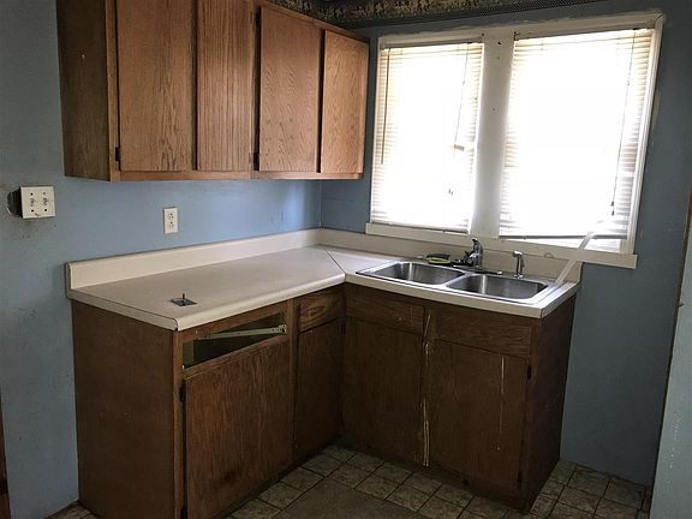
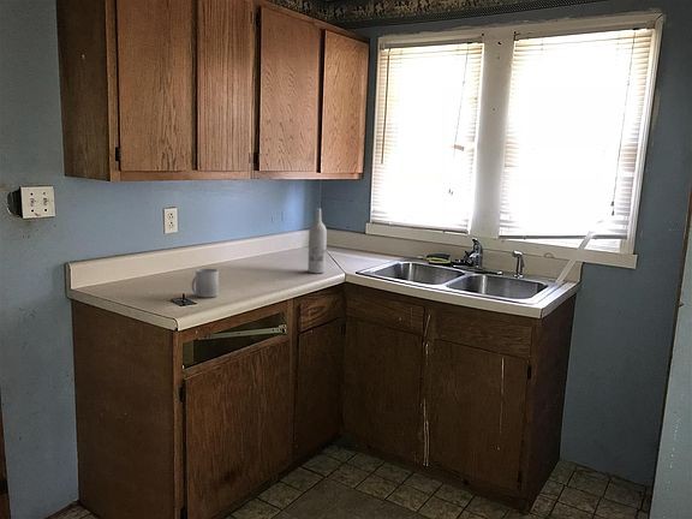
+ wine bottle (317, 240)
+ mug (203, 284)
